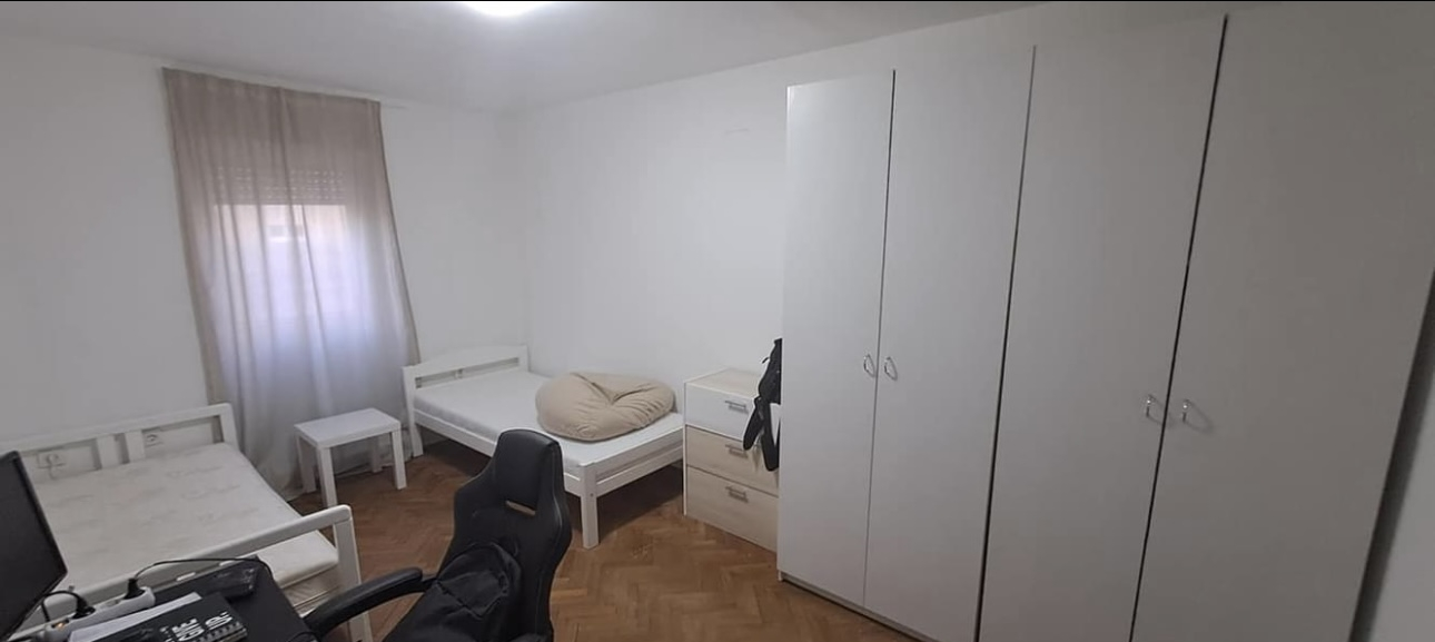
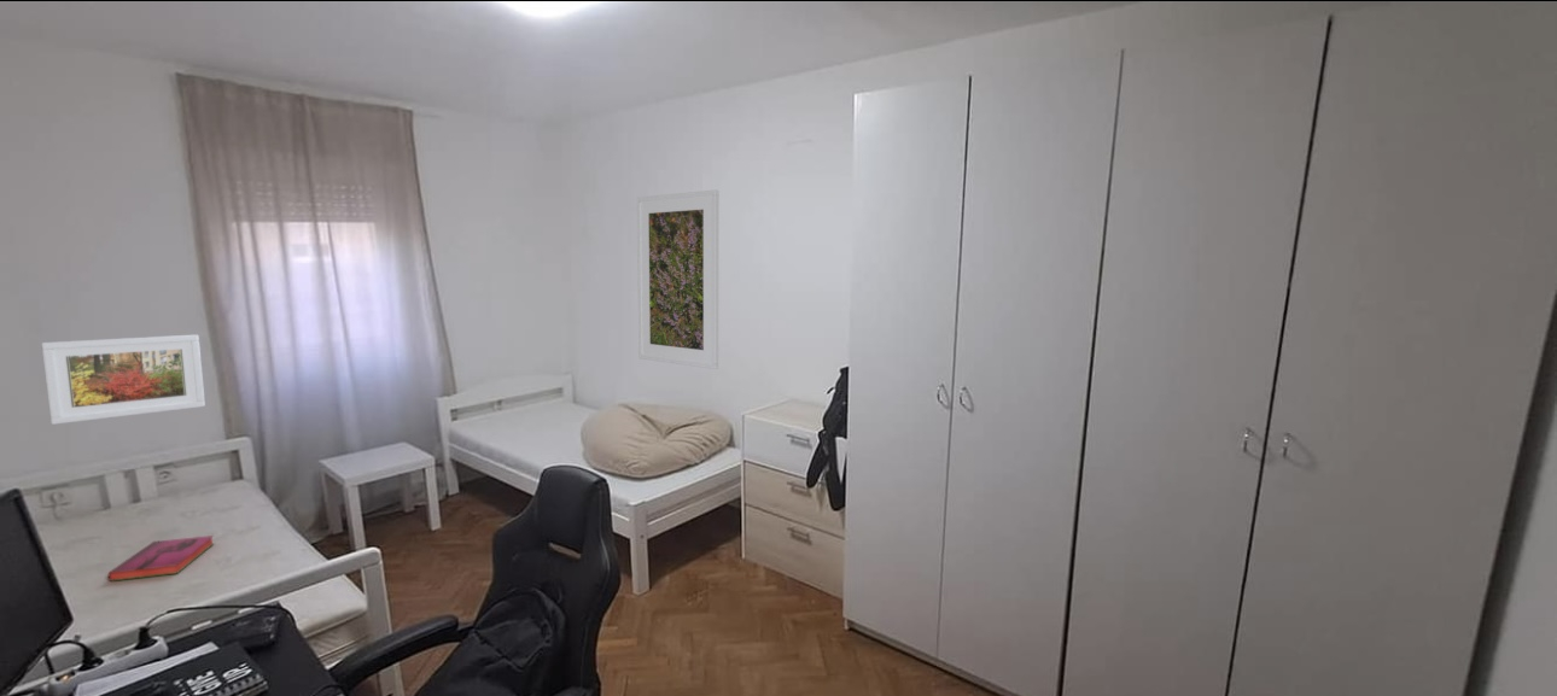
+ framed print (129, 376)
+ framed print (676, 280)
+ hardback book (164, 556)
